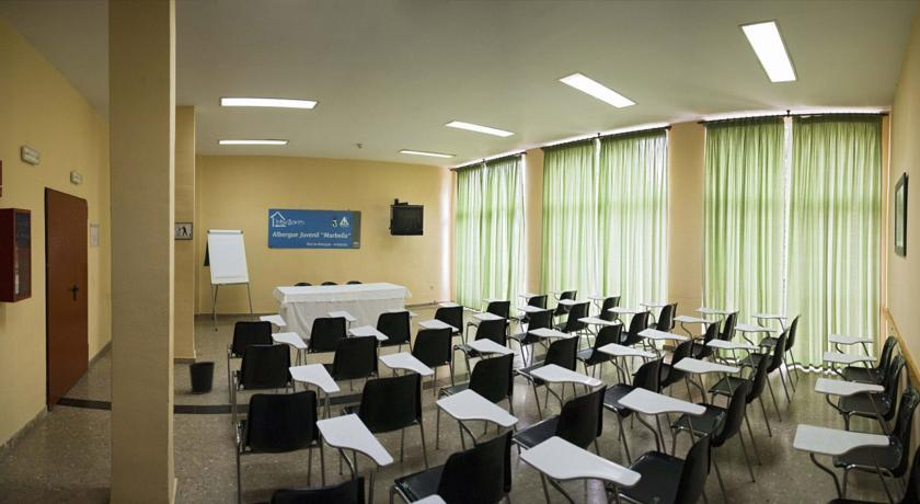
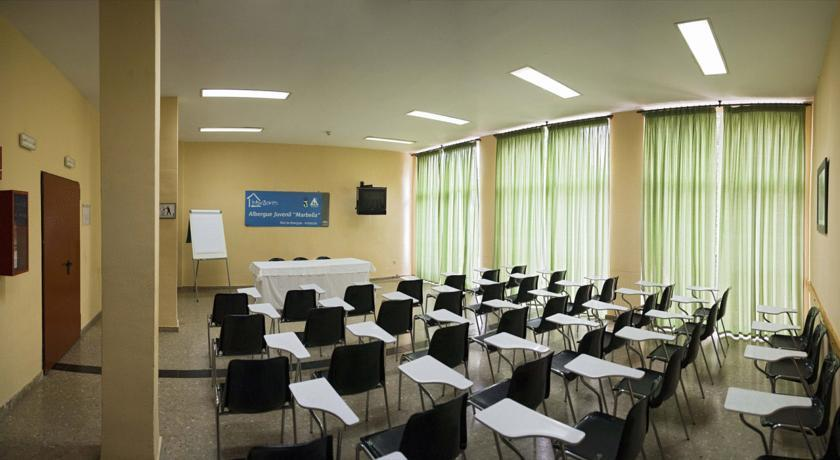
- wastebasket (202, 377)
